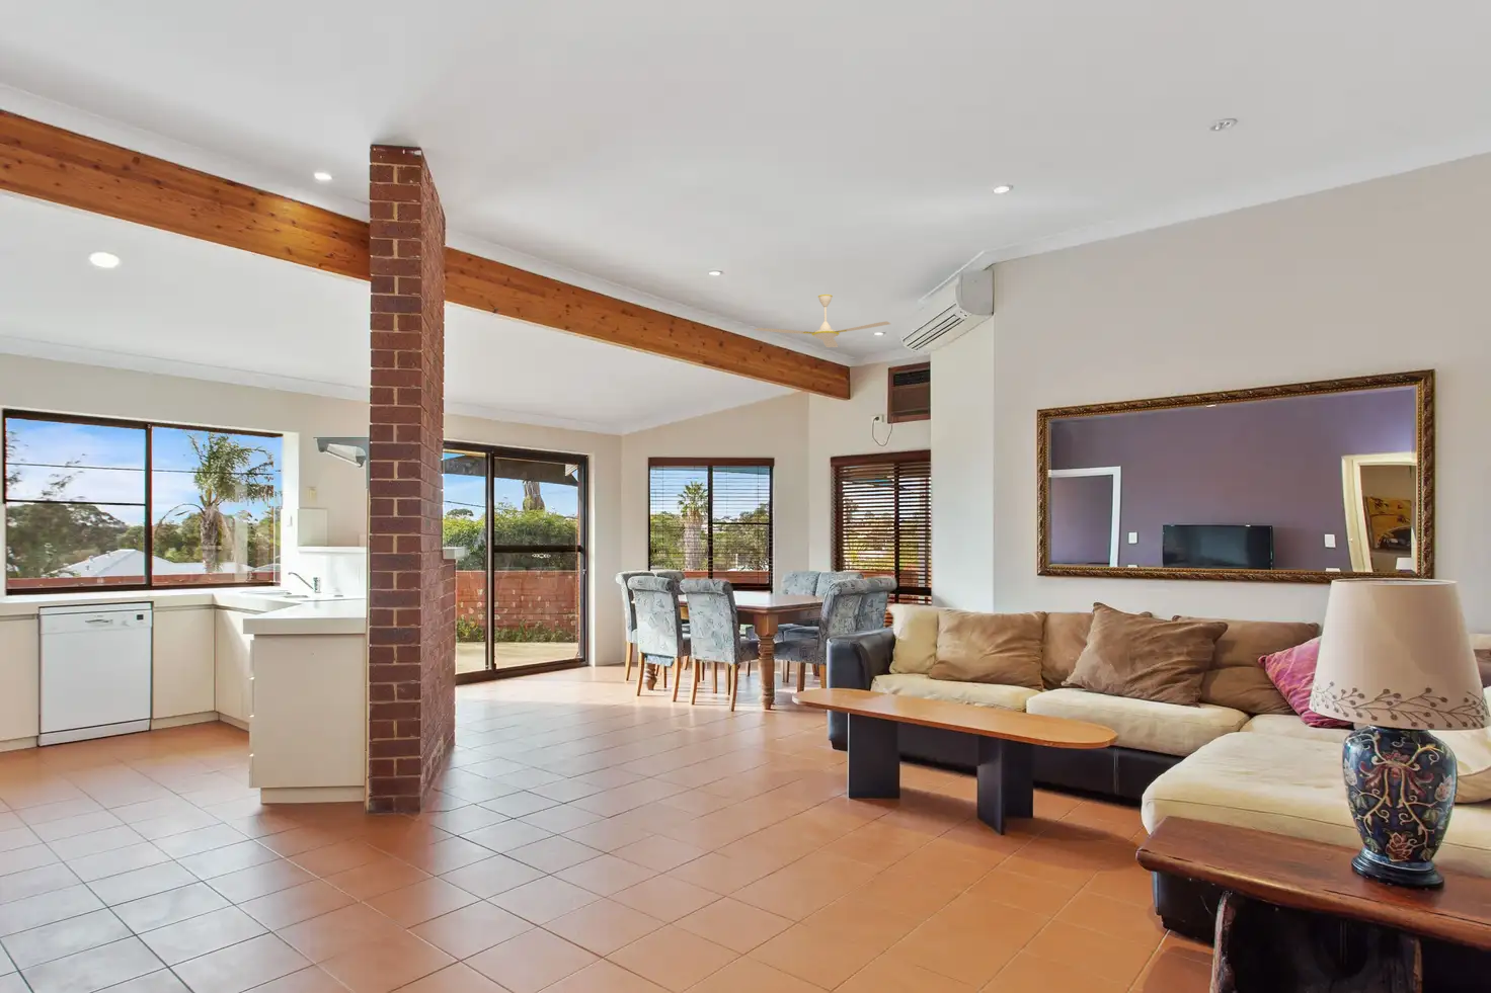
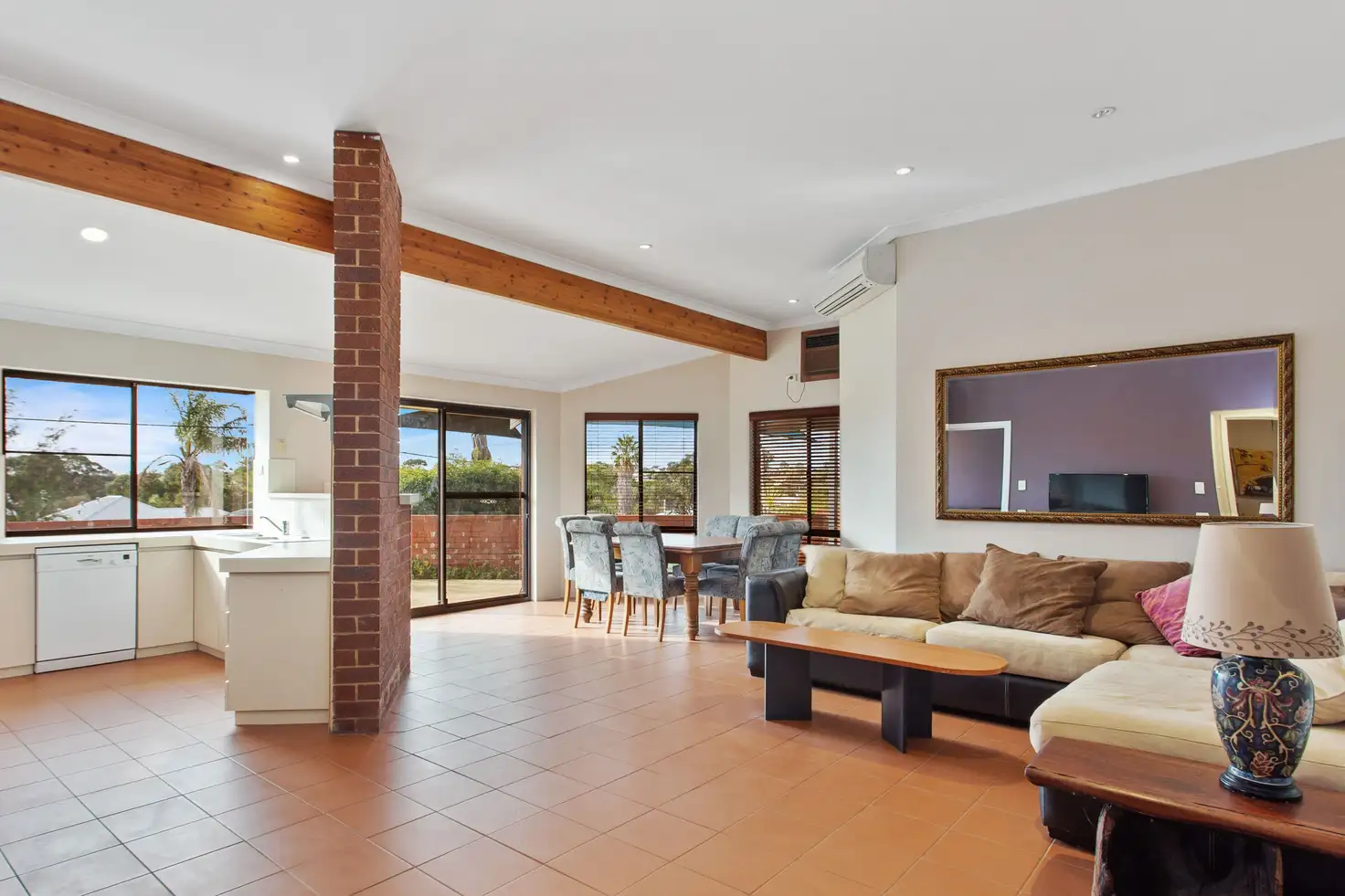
- ceiling fan (823, 323)
